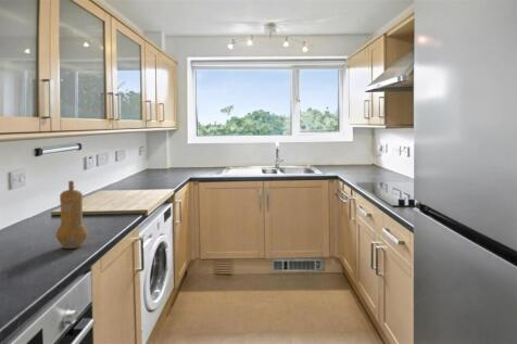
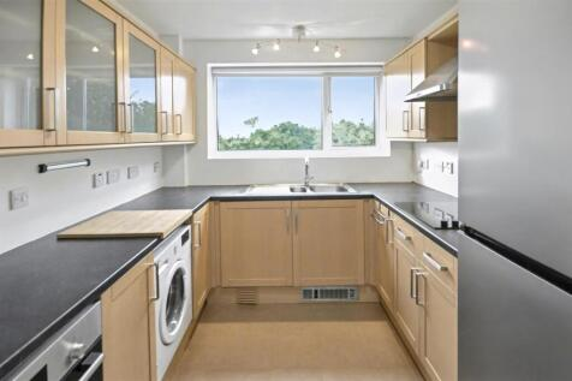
- pepper mill (71, 214)
